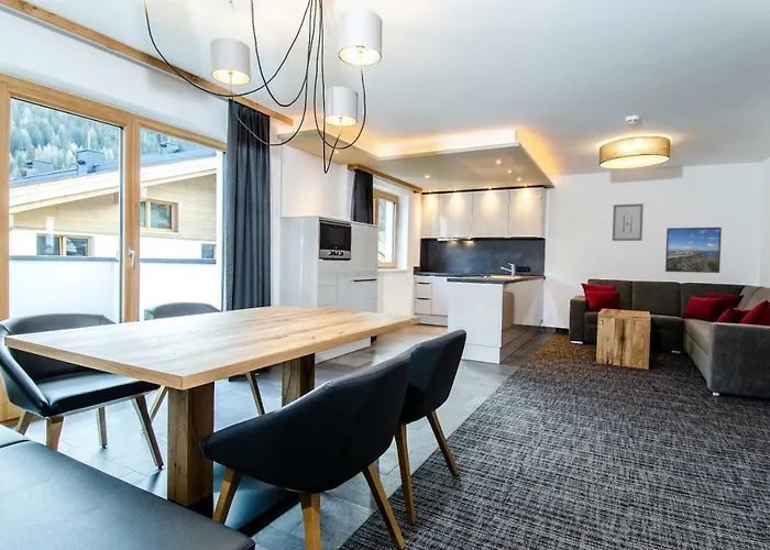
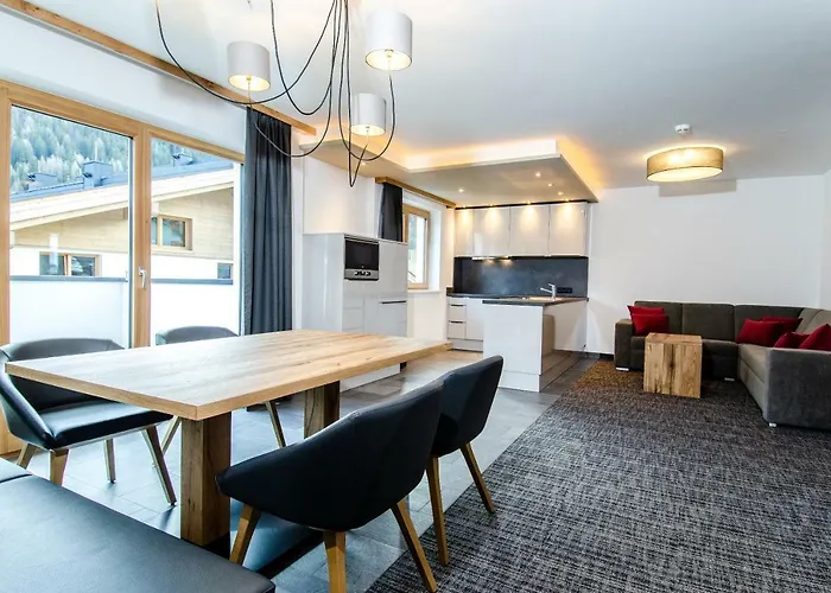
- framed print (692, 250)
- wall art (627, 222)
